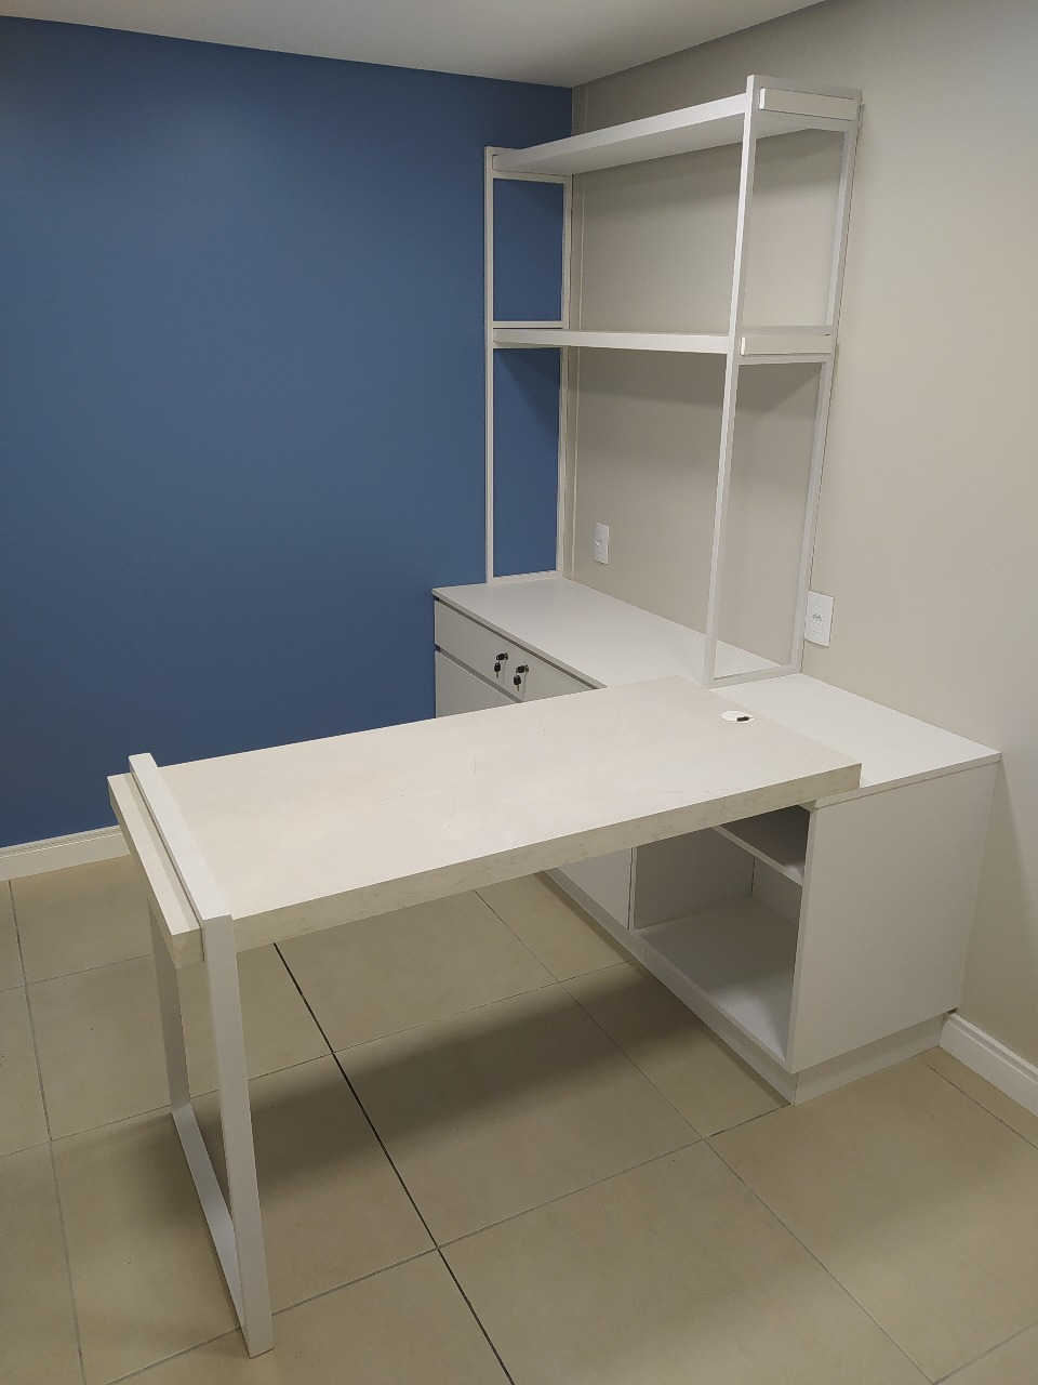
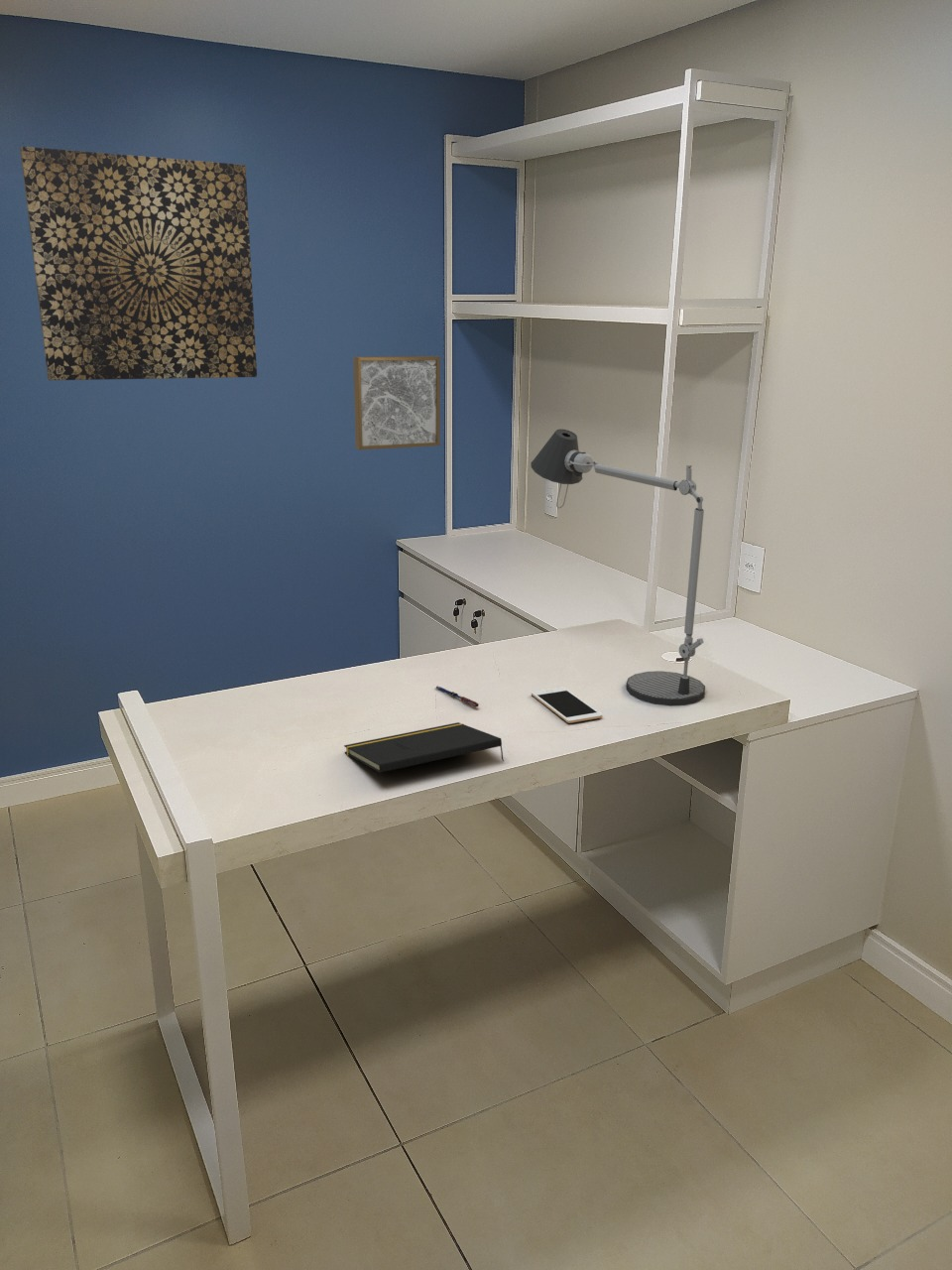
+ notepad (421, 745)
+ cell phone (565, 703)
+ desk lamp (562, 505)
+ wall art (147, 271)
+ wall art (398, 402)
+ pen (456, 695)
